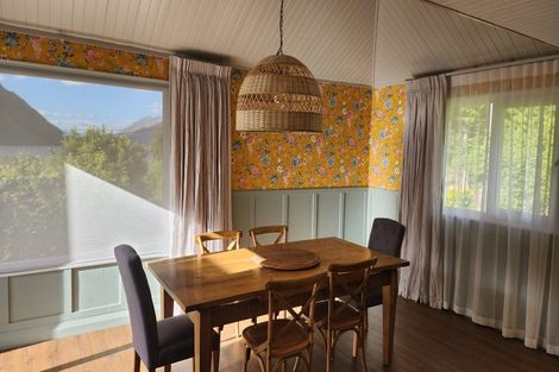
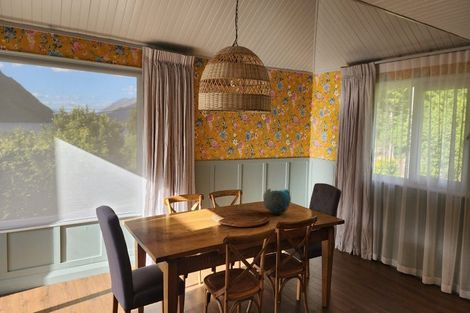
+ decorative bowl (276, 201)
